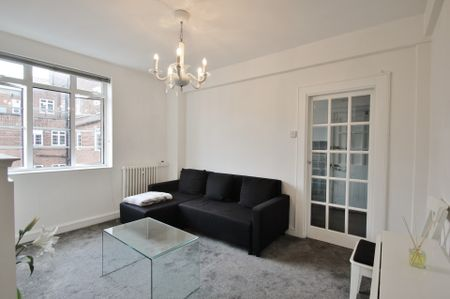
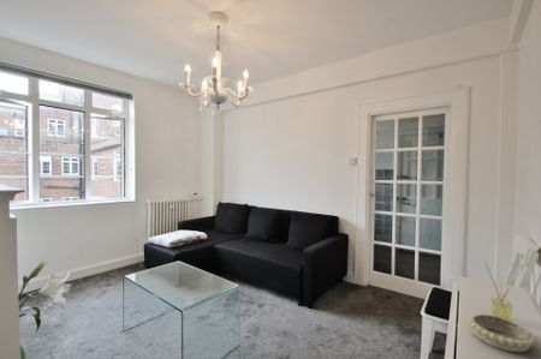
+ decorative bowl (499, 330)
